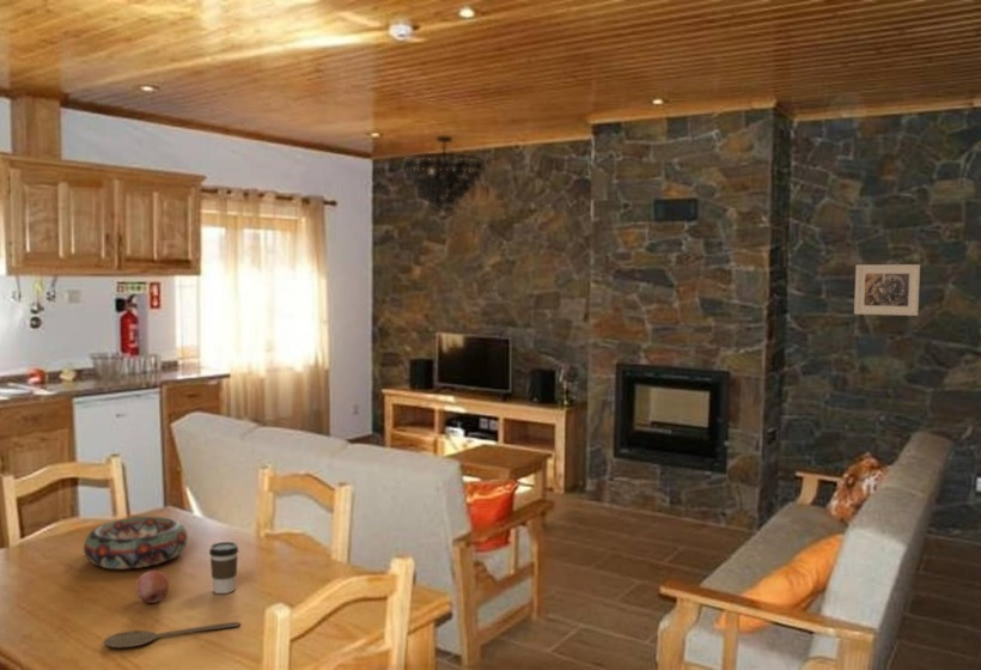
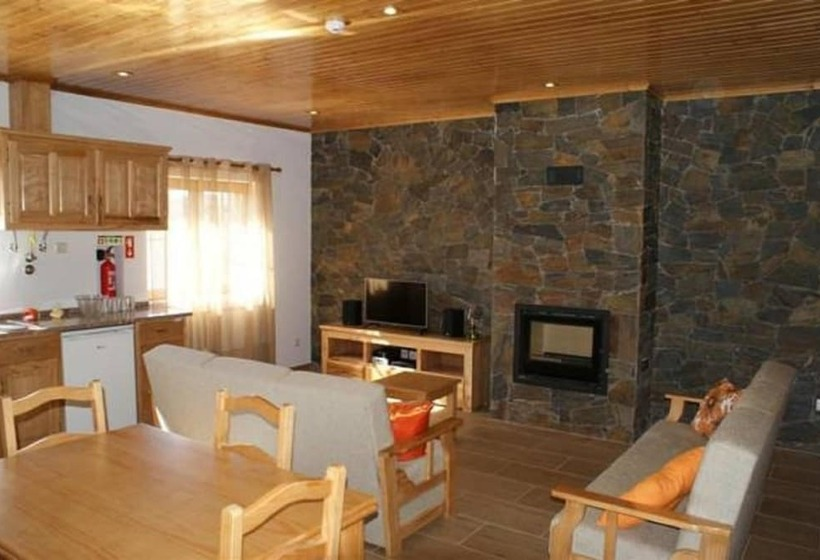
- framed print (886, 290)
- decorative bowl (136, 542)
- wooden spoon (173, 632)
- chandelier (444, 175)
- coffee cup (224, 567)
- fruit (152, 586)
